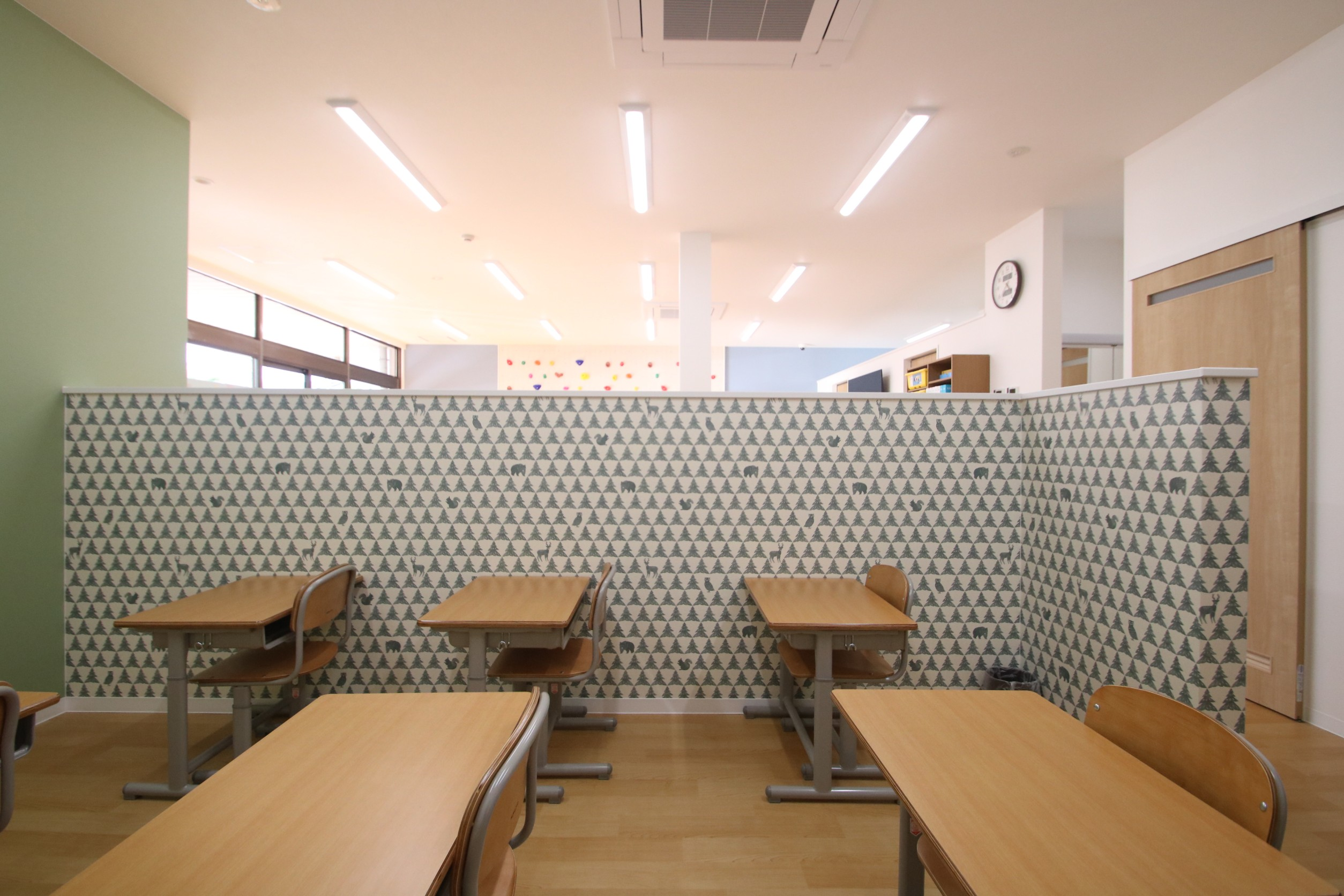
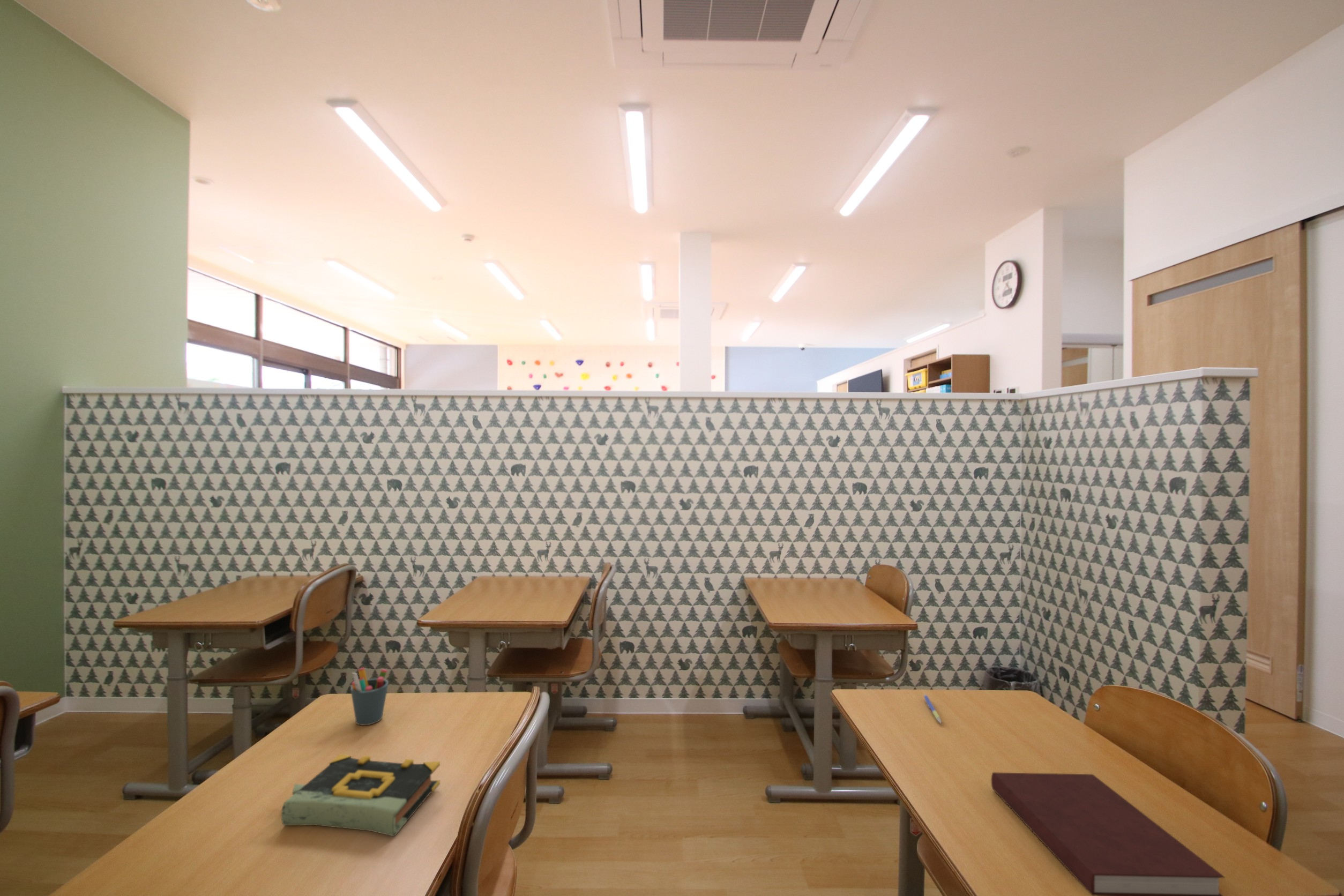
+ notebook (1092, 826)
+ pen (932, 708)
+ book (355, 790)
+ pen holder (369, 693)
